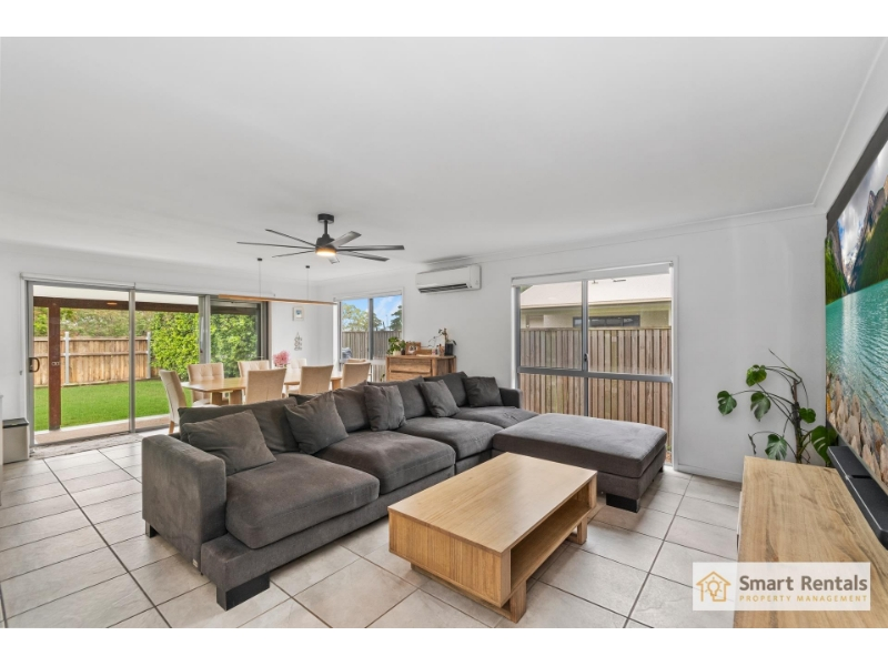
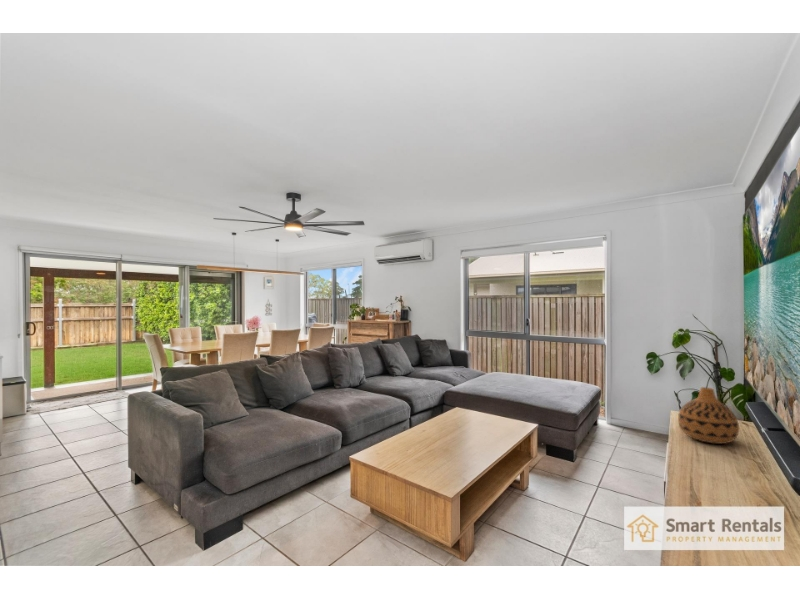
+ vase (707, 413)
